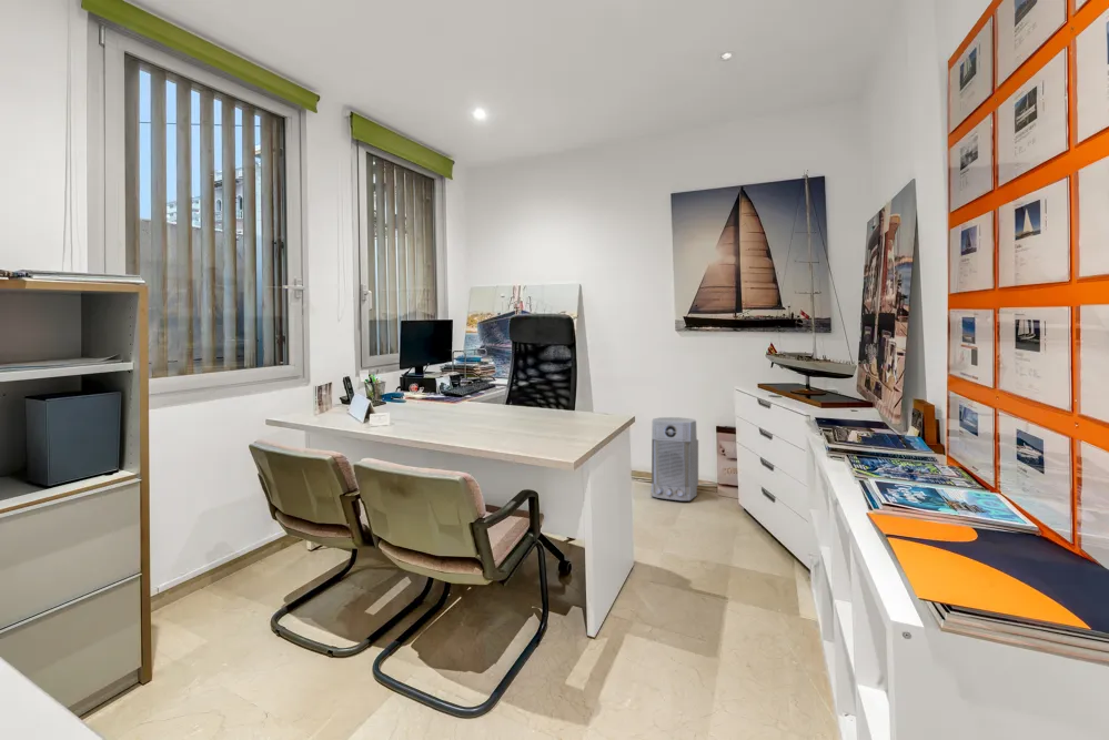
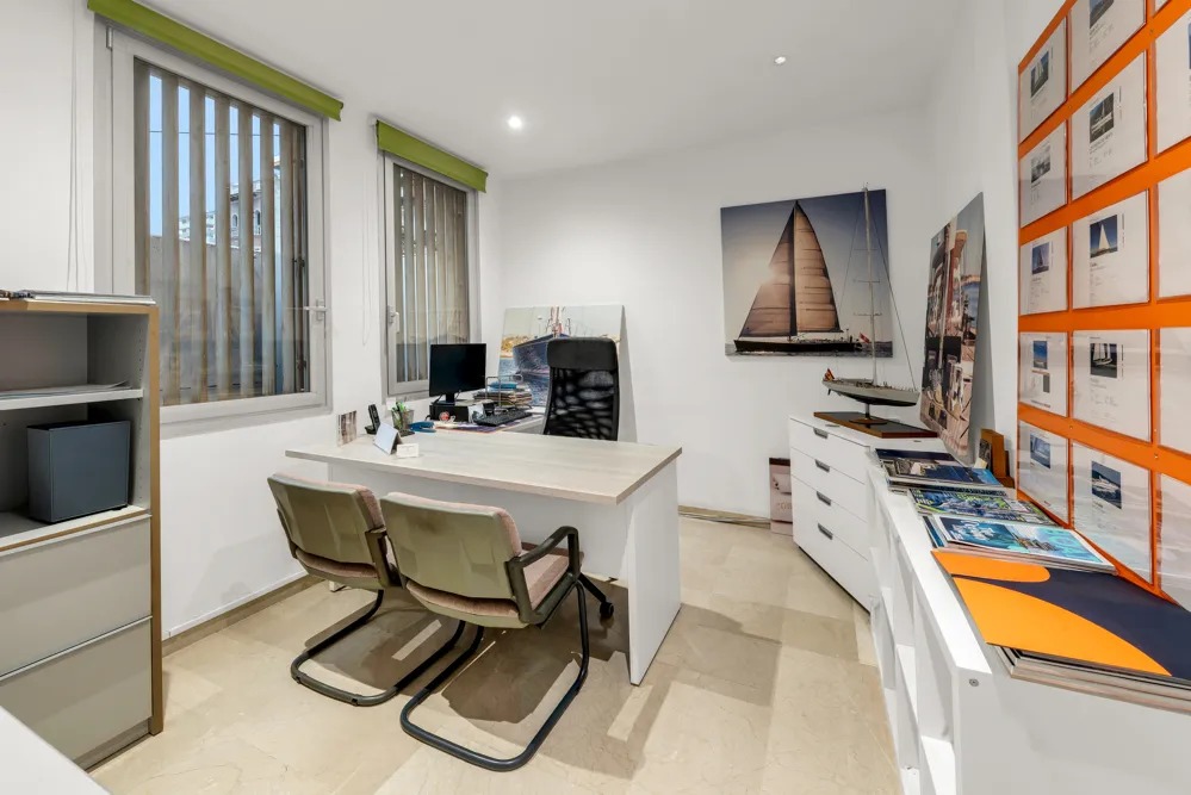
- air purifier (674, 456)
